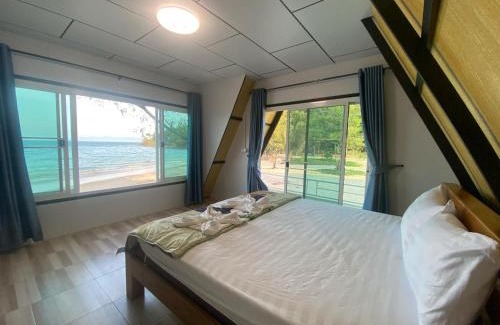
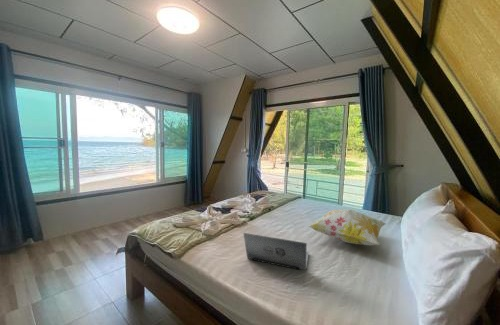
+ laptop (277, 244)
+ decorative pillow (348, 225)
